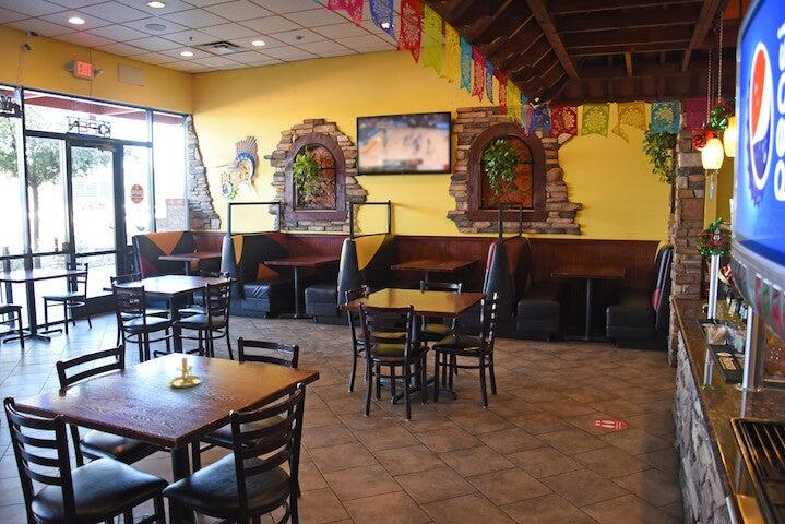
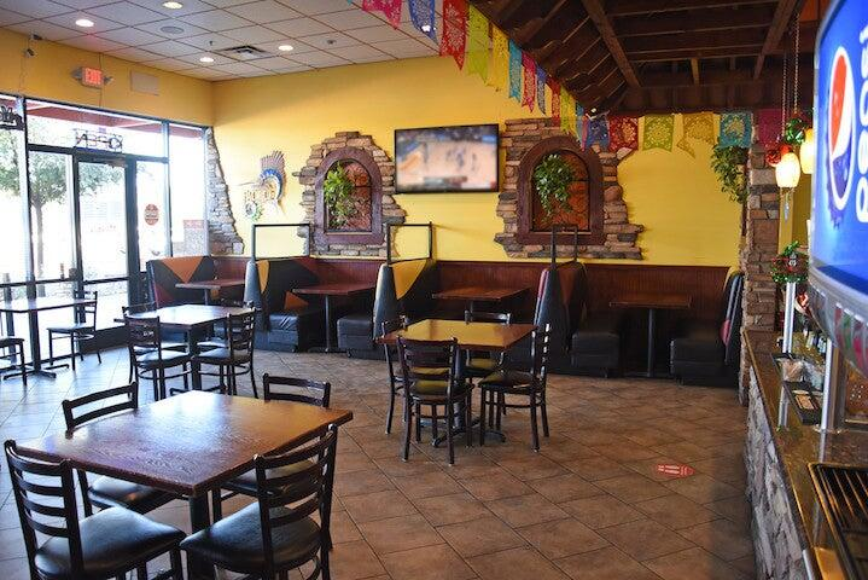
- candle holder (186, 365)
